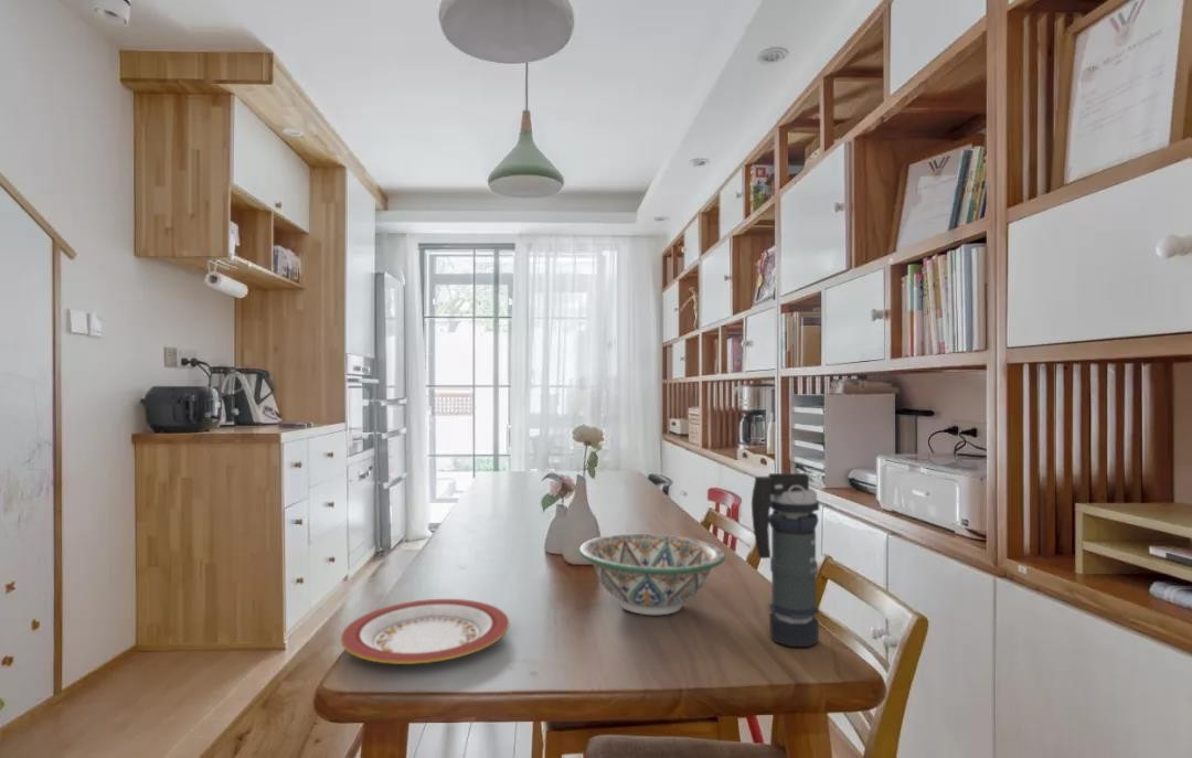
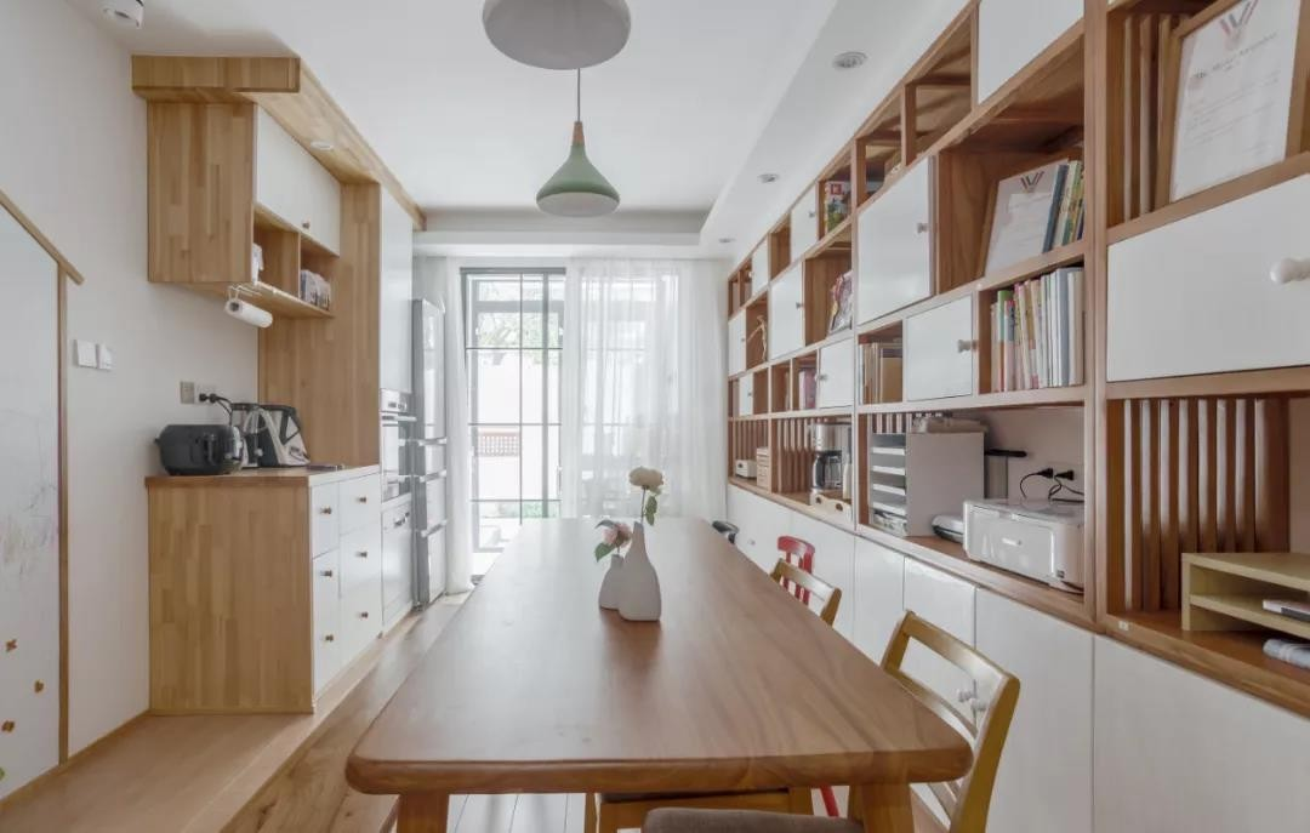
- smoke grenade (785, 556)
- plate (427, 632)
- decorative bowl (651, 576)
